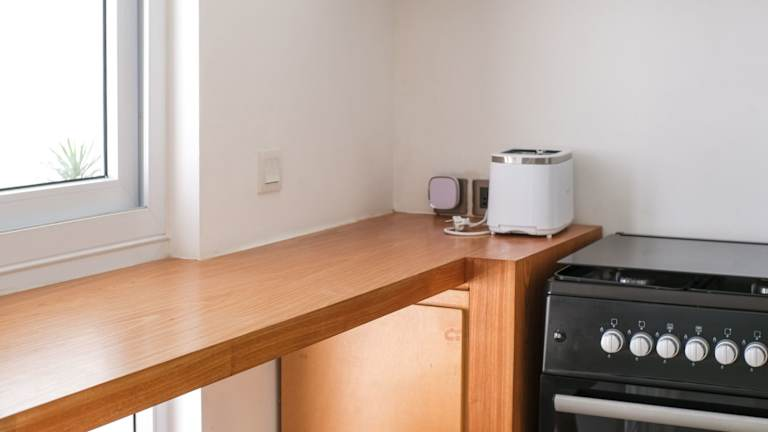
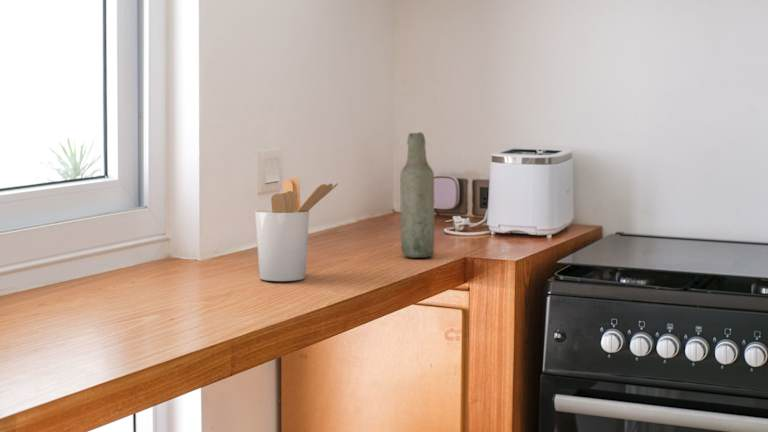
+ bottle (417, 194)
+ utensil holder (296, 228)
